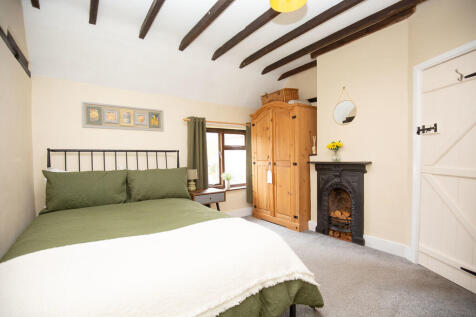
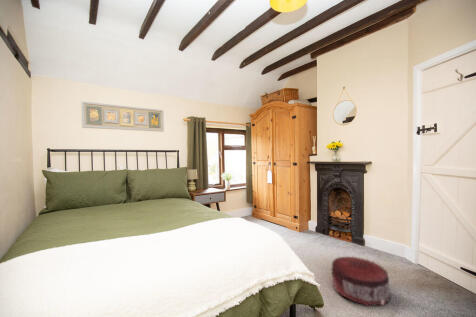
+ pouf (359, 277)
